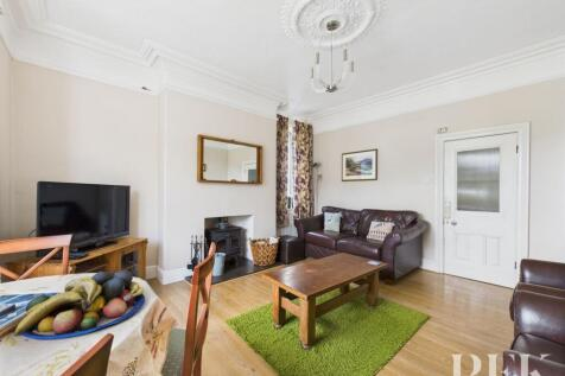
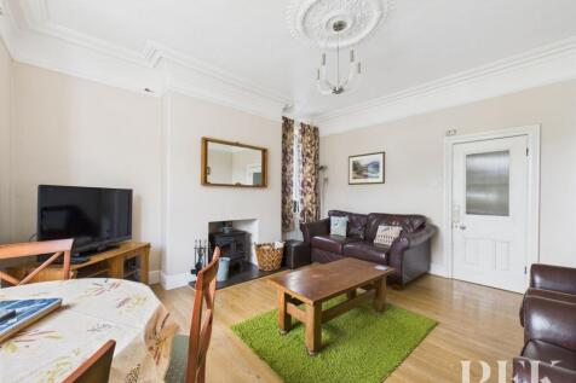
- fruit bowl (89, 293)
